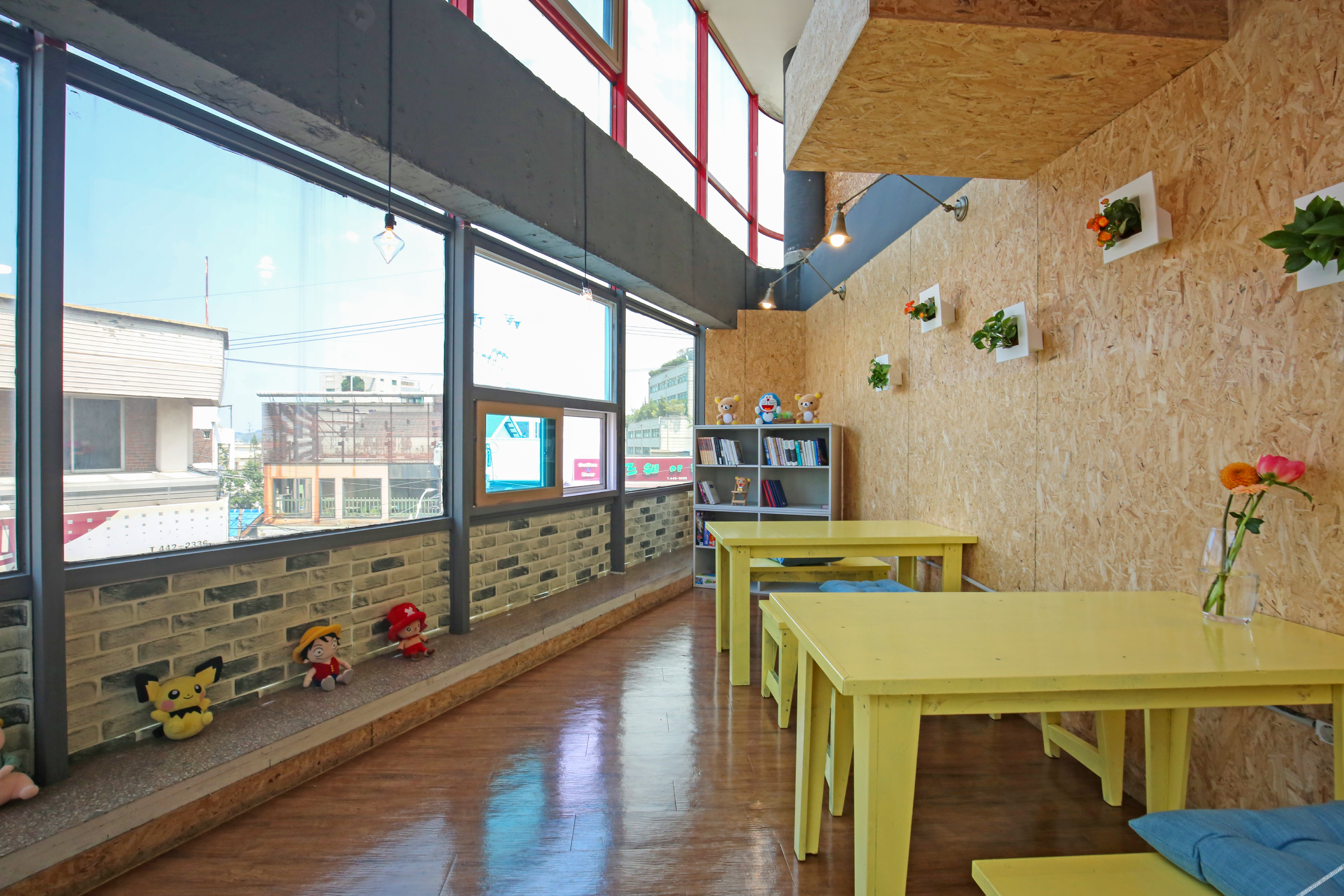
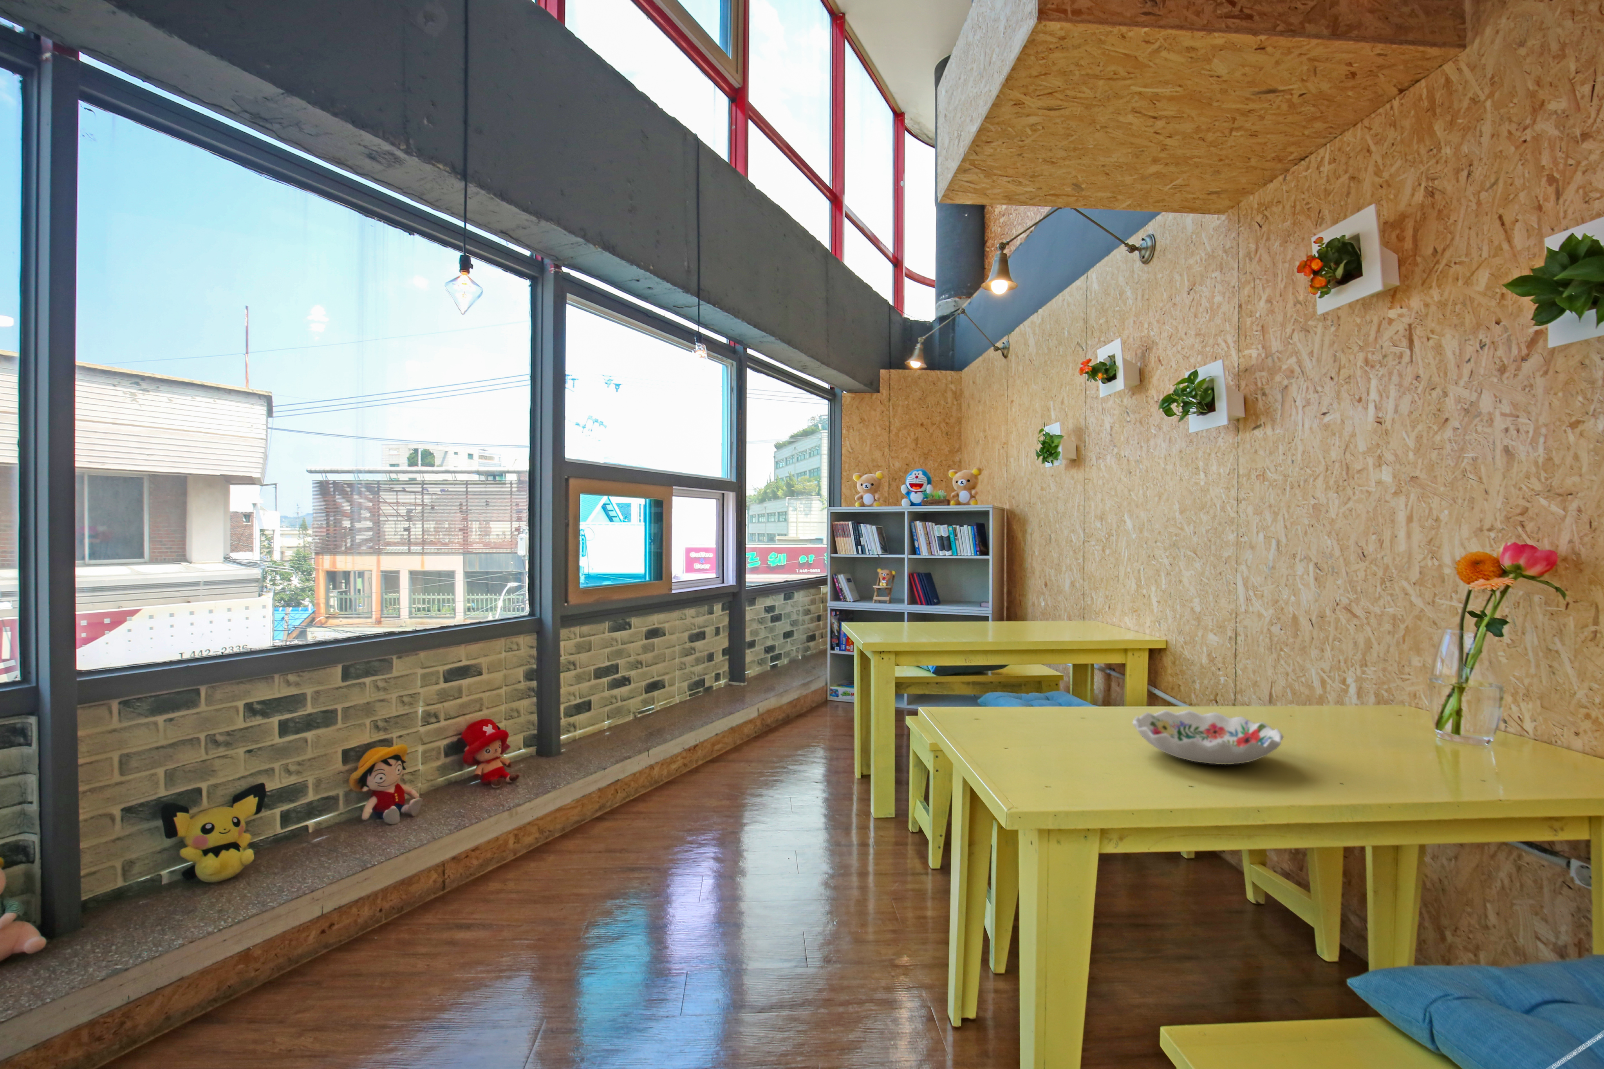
+ decorative bowl (1205, 740)
